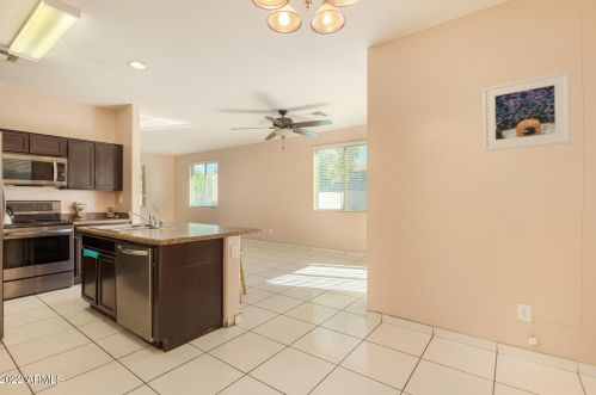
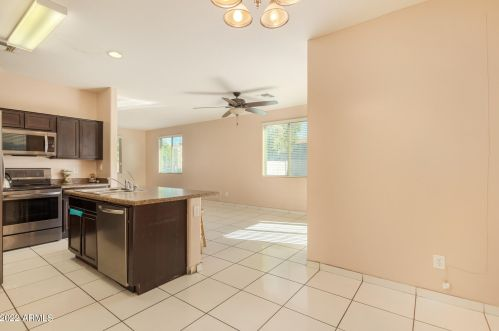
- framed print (523, 113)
